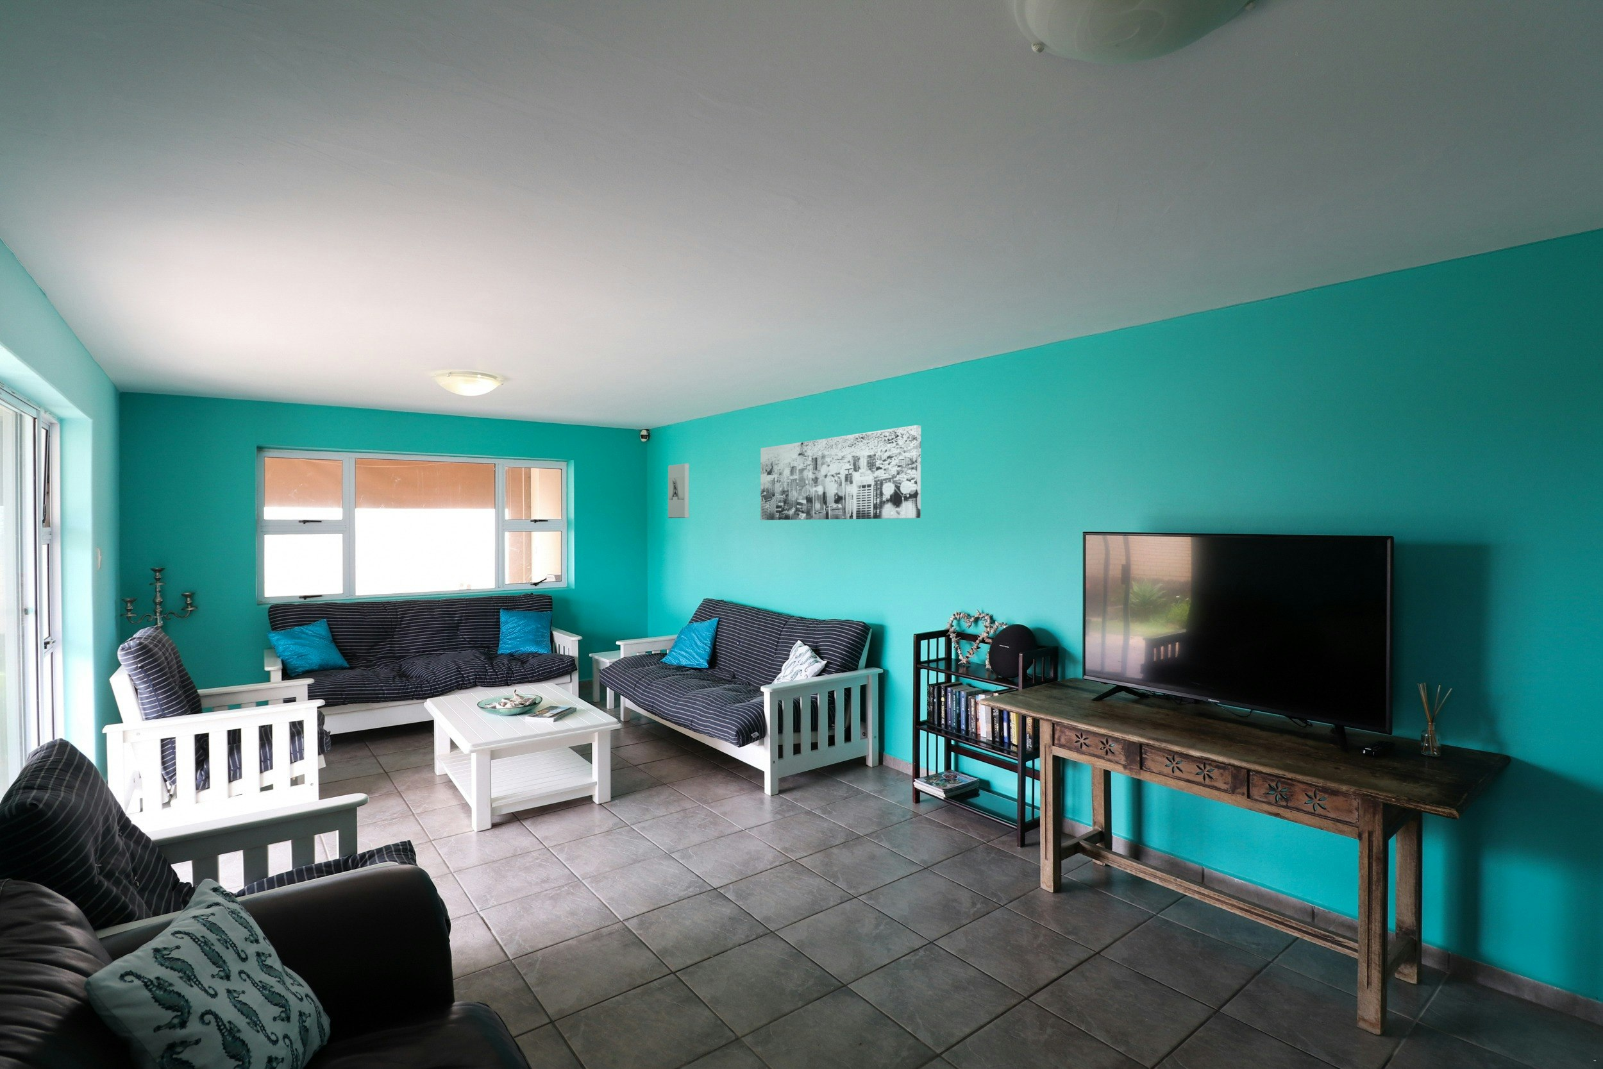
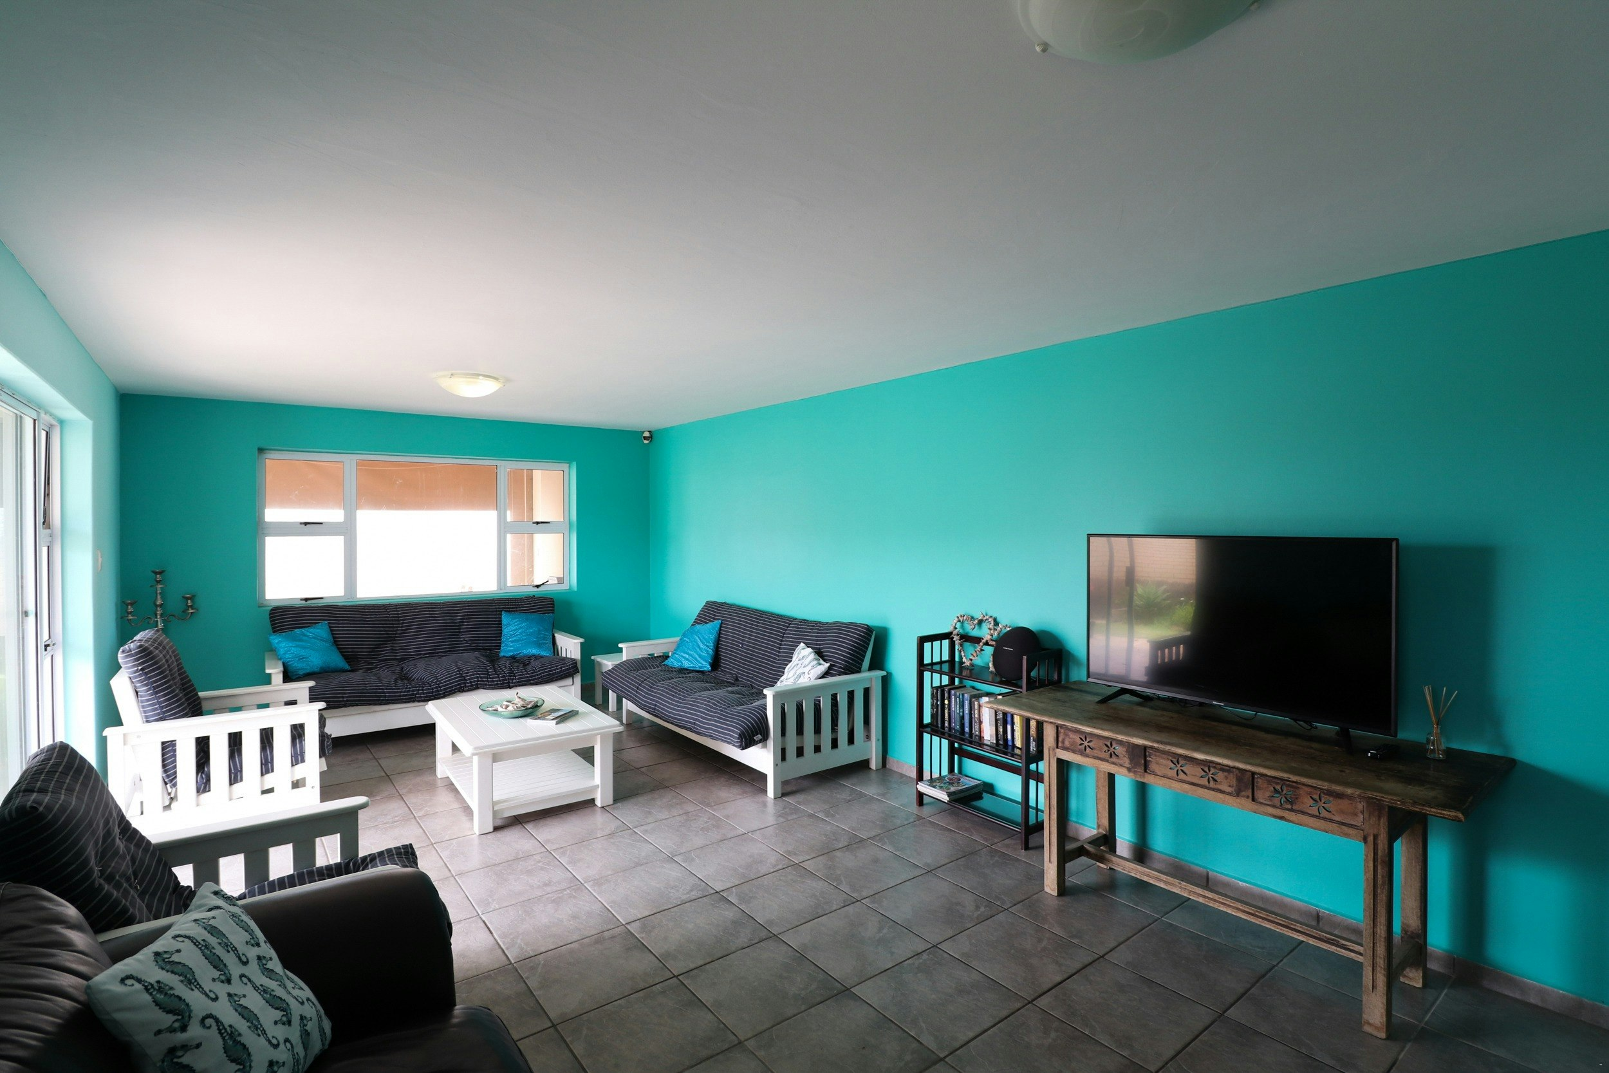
- wall art (830, 478)
- wall sculpture (679, 492)
